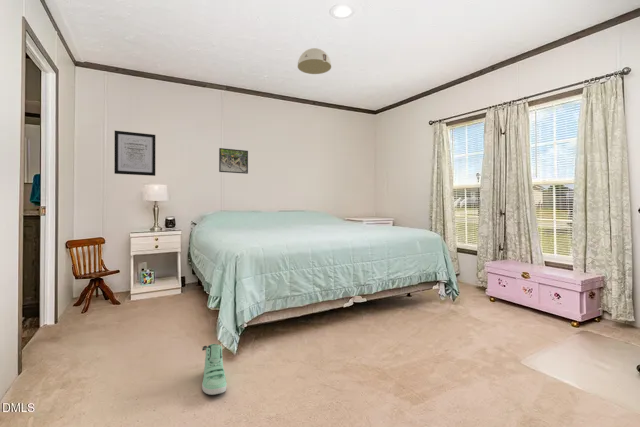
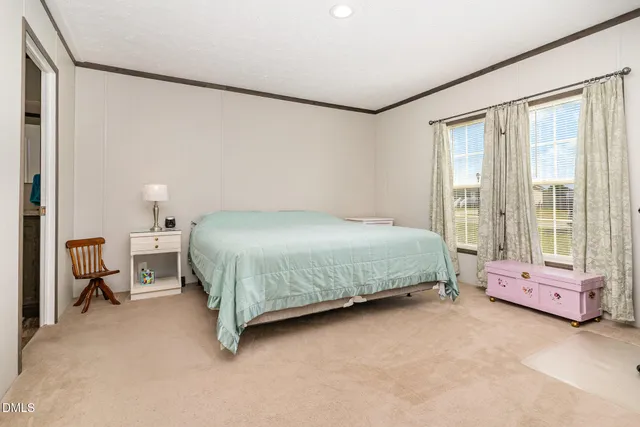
- wall art (135, 153)
- sneaker (214, 365)
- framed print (233, 161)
- ceiling light (314, 58)
